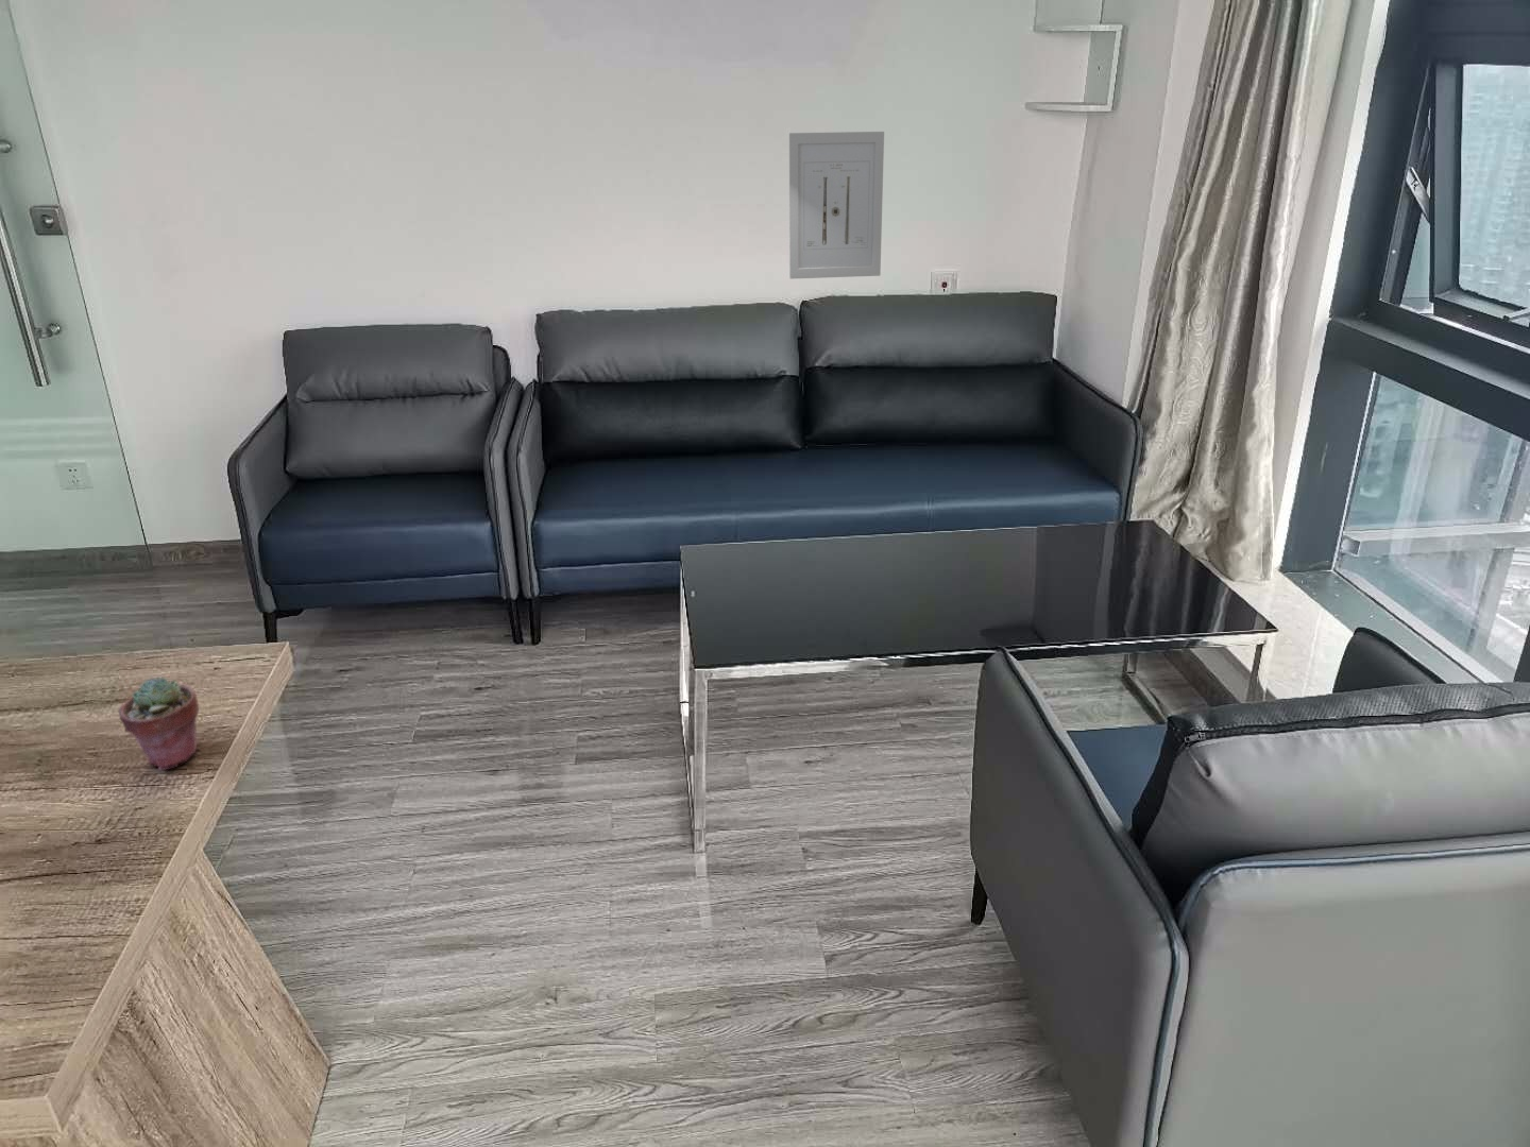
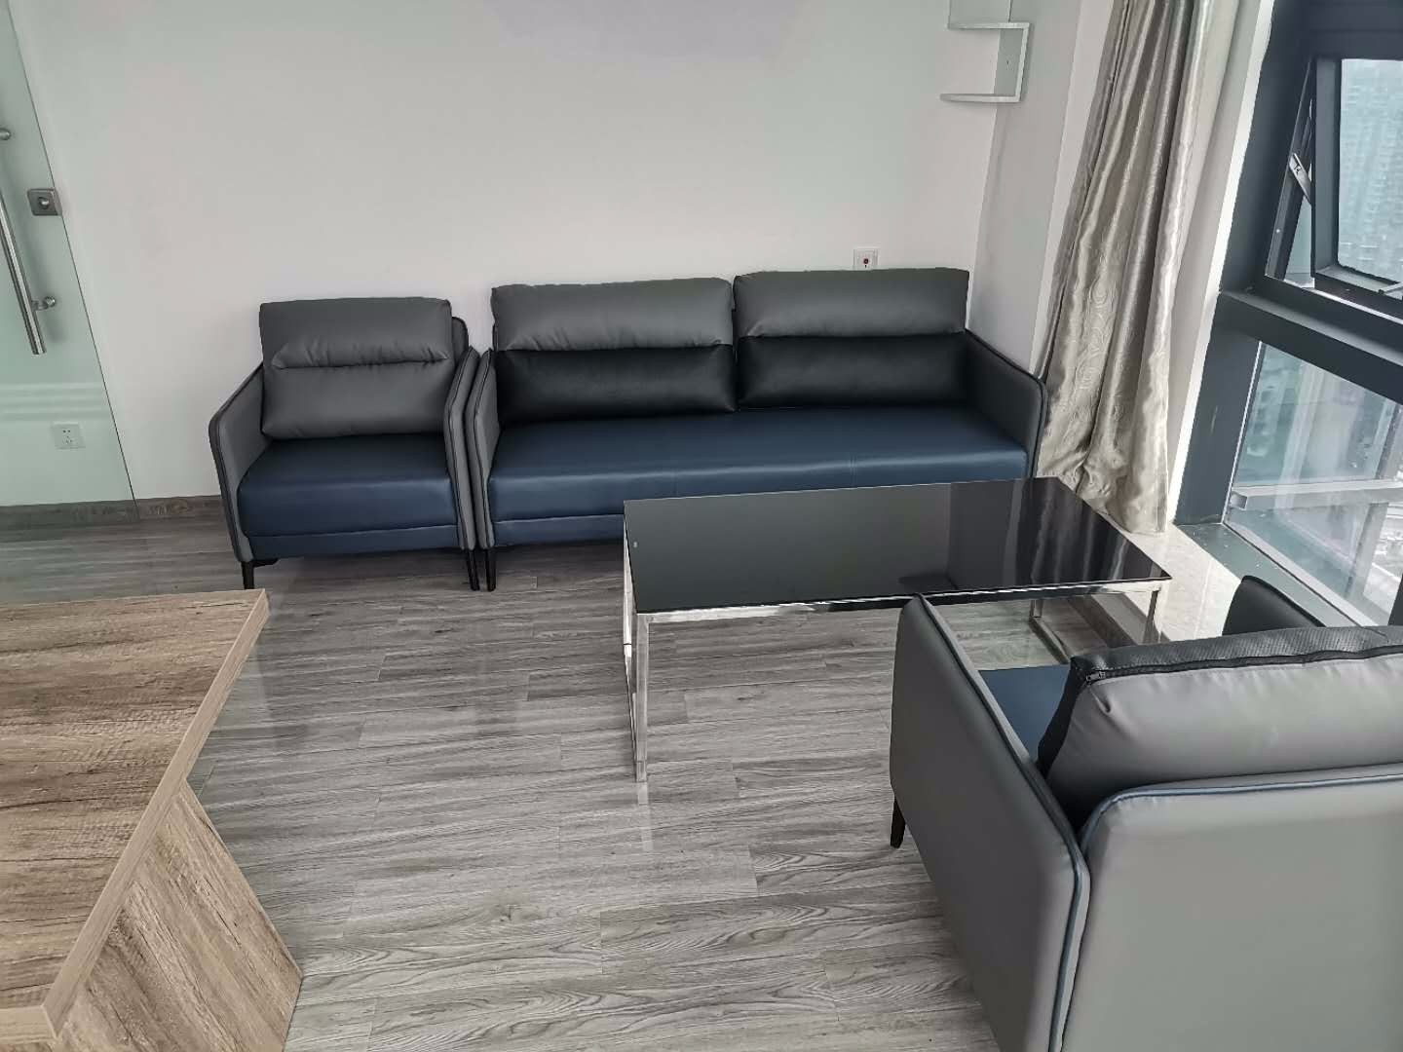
- potted succulent (161, 717)
- wall art (835, 206)
